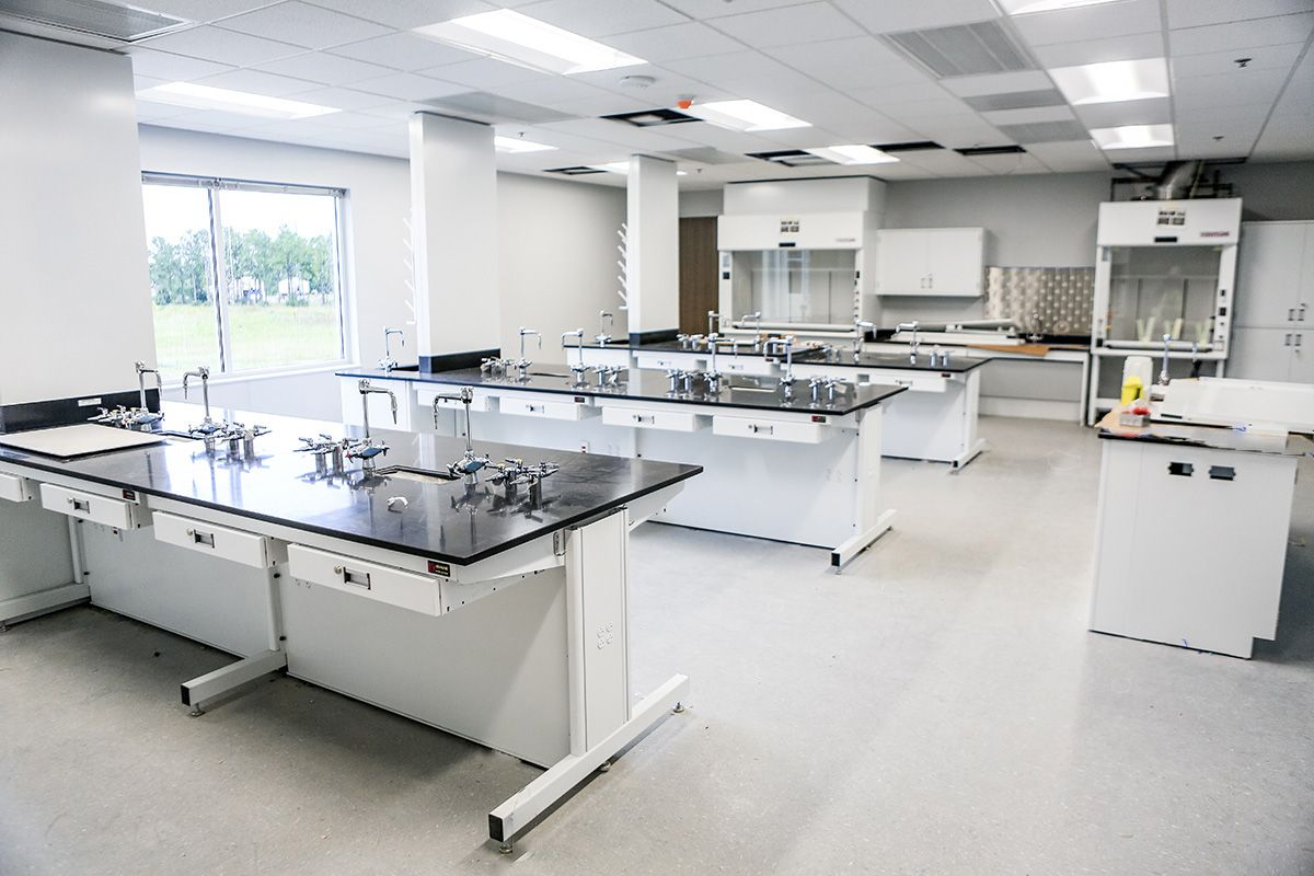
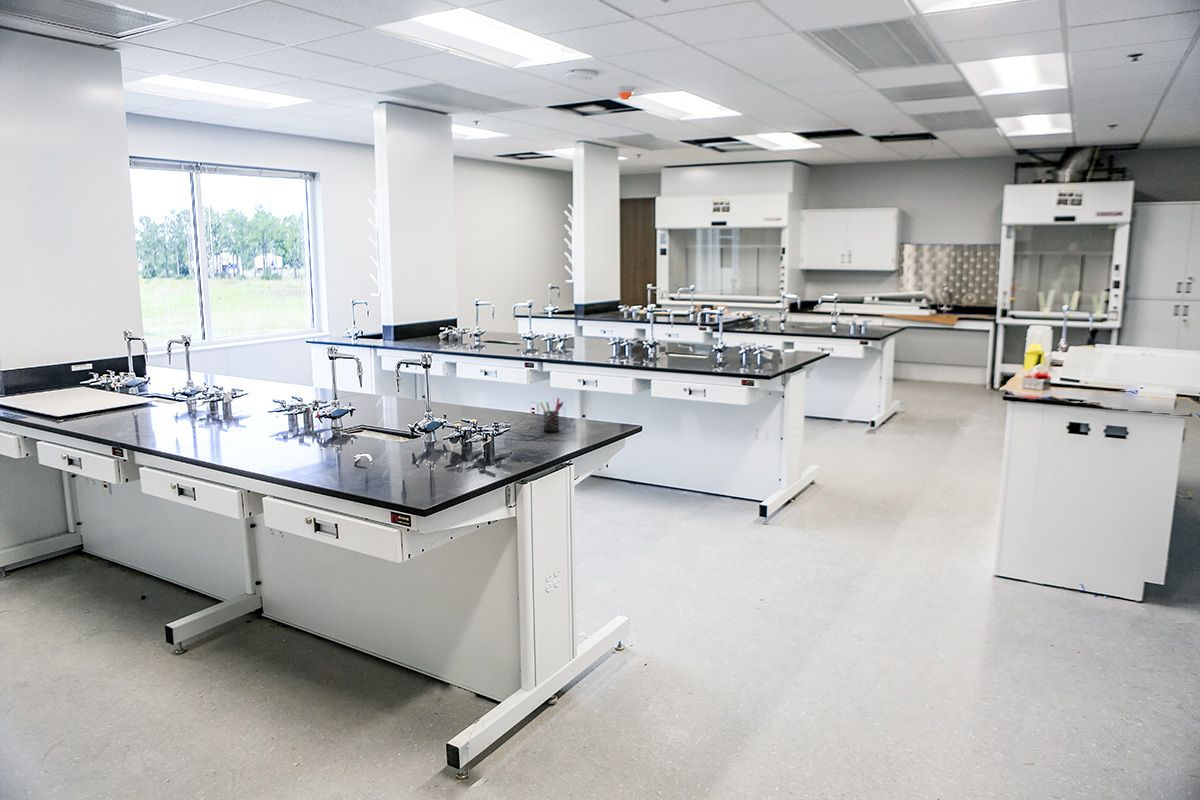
+ pen holder (551, 414)
